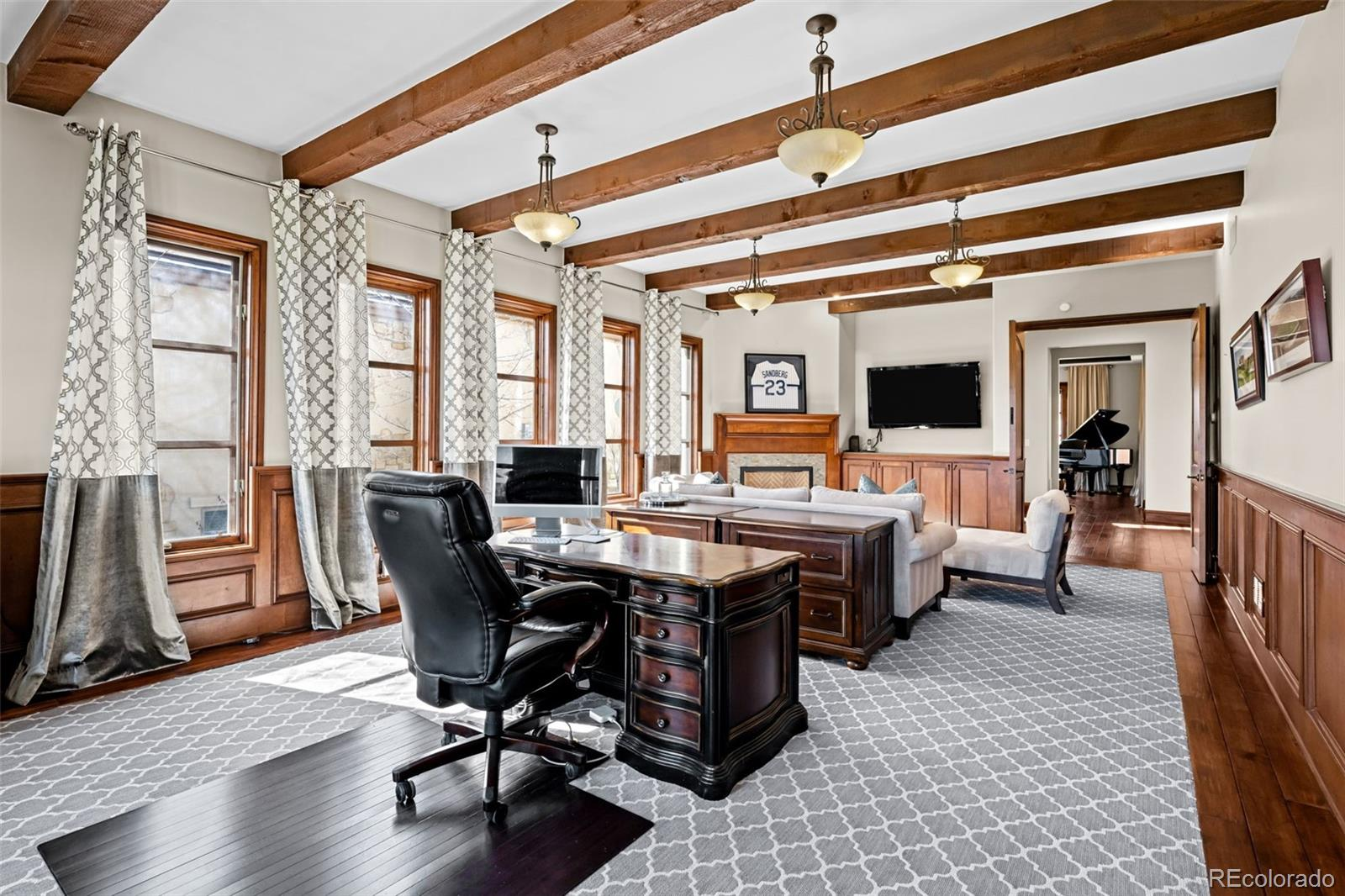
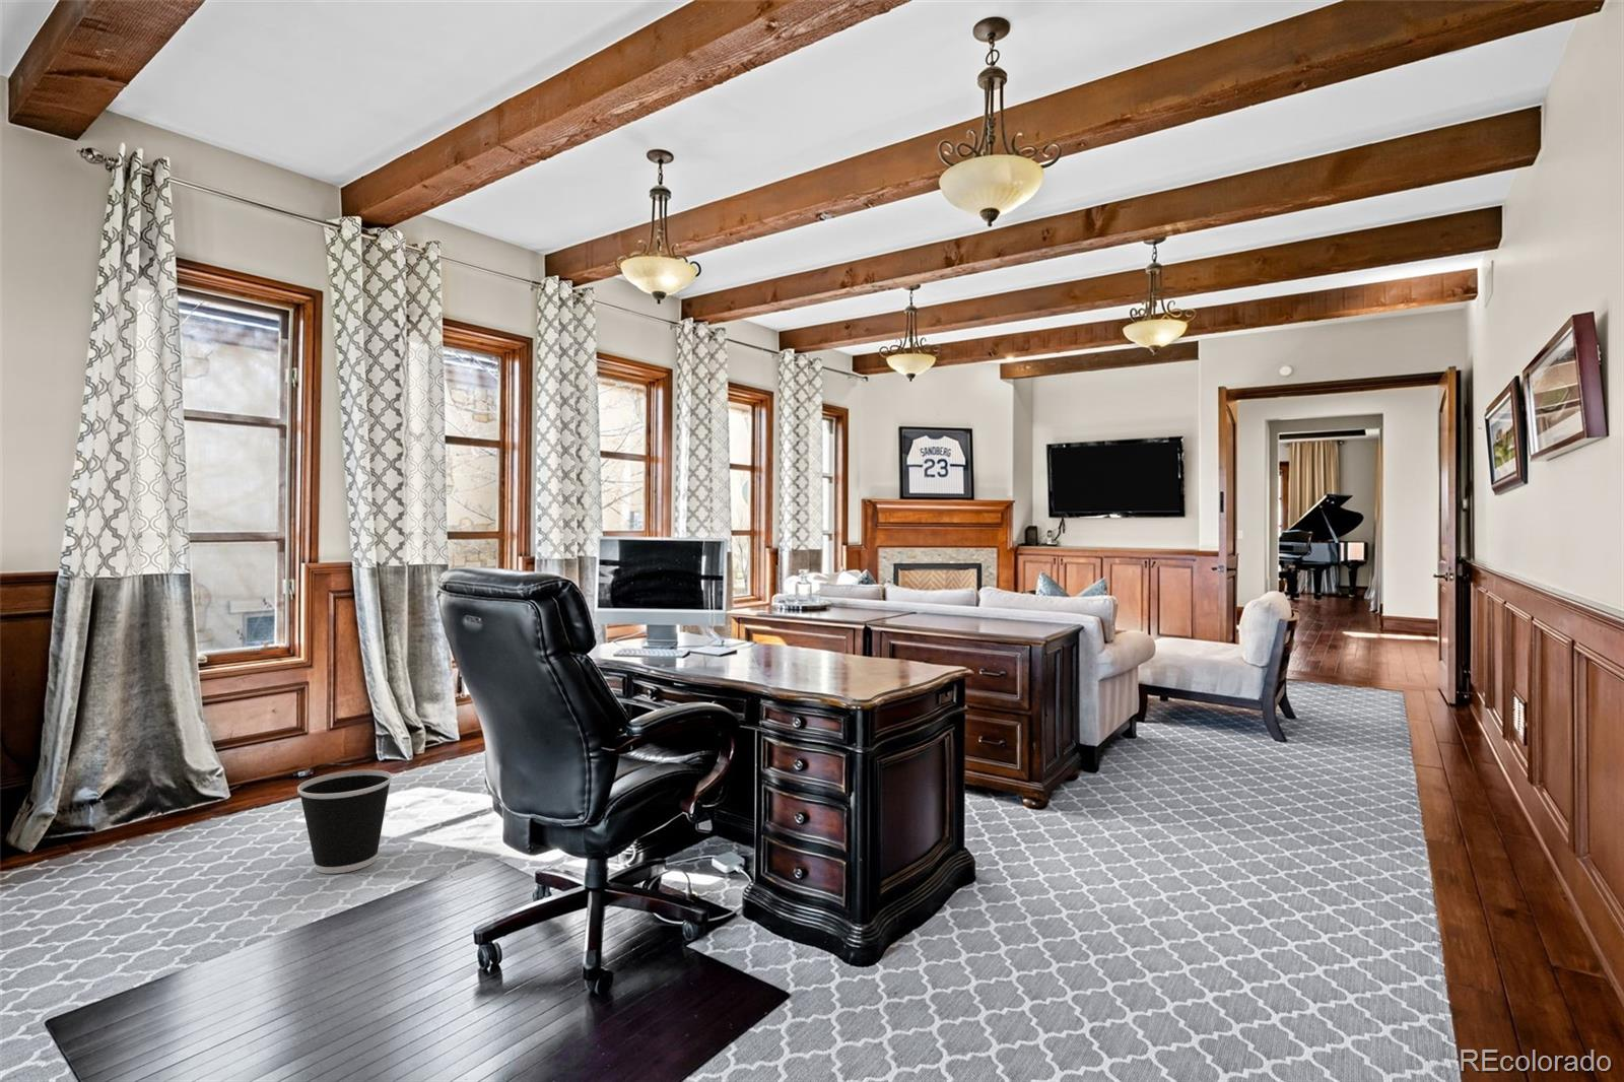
+ wastebasket (347, 821)
